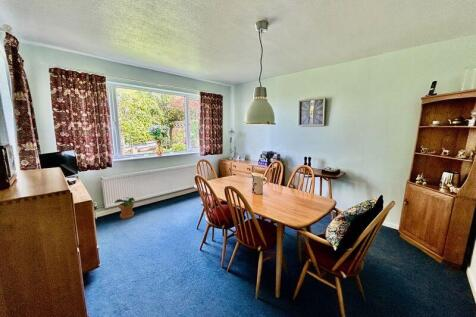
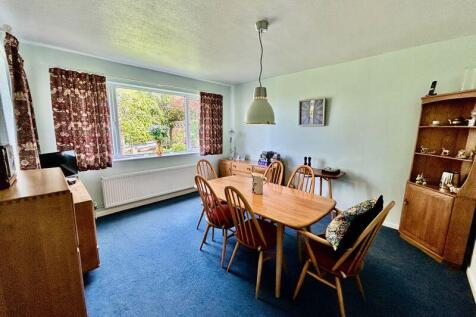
- potted plant (125, 208)
